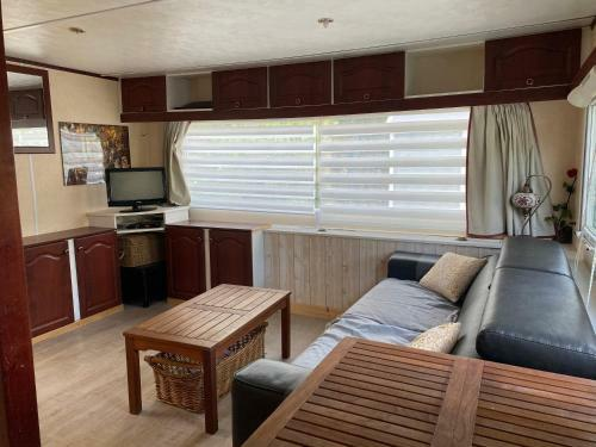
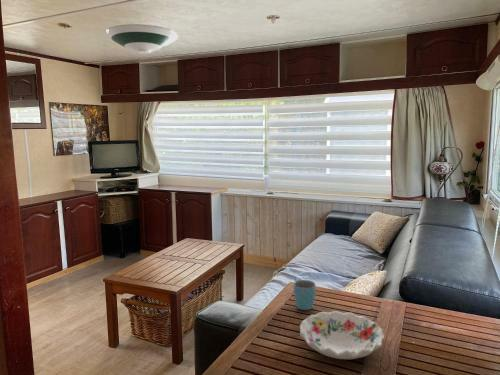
+ mug (303, 293)
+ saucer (143, 43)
+ decorative bowl (340, 337)
